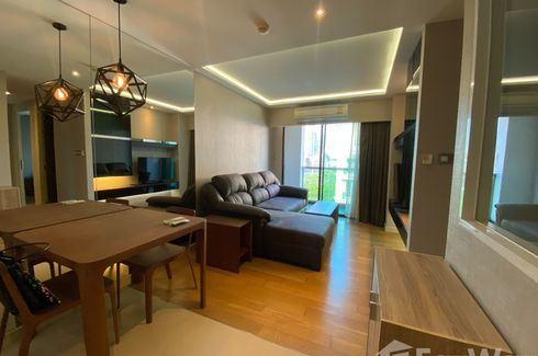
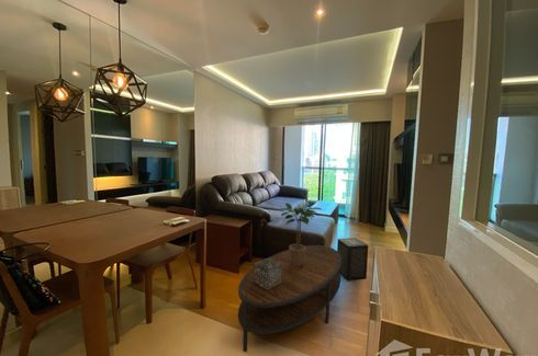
+ potted plant (300, 231)
+ coffee table (296, 286)
+ decorative box (268, 272)
+ speaker (351, 257)
